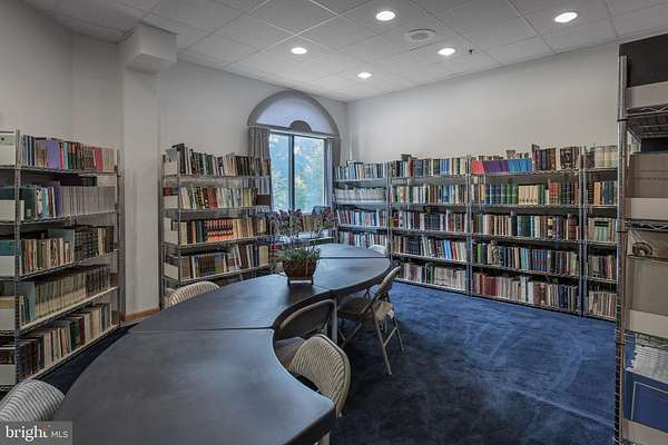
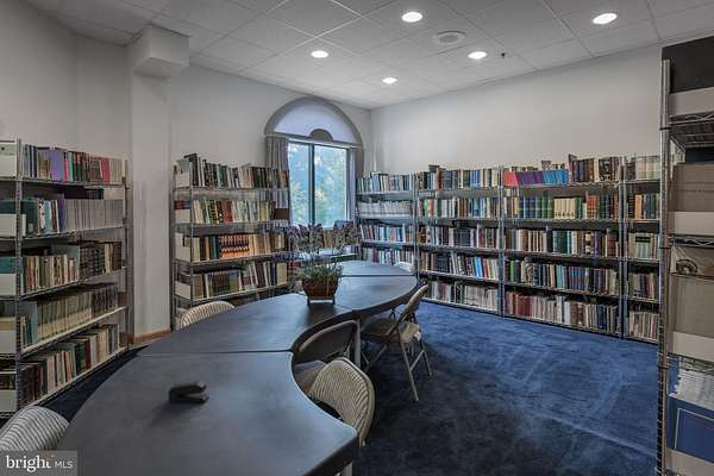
+ stapler (188, 390)
